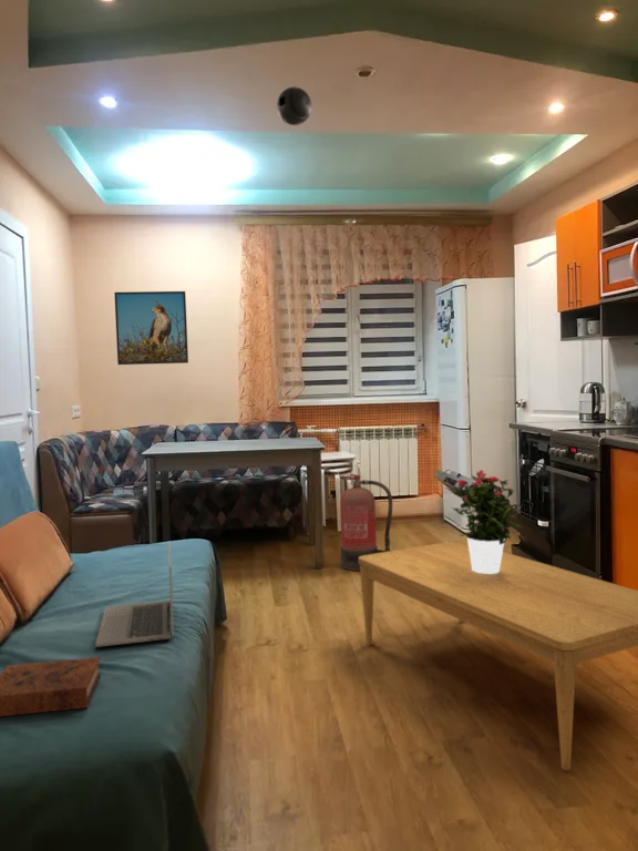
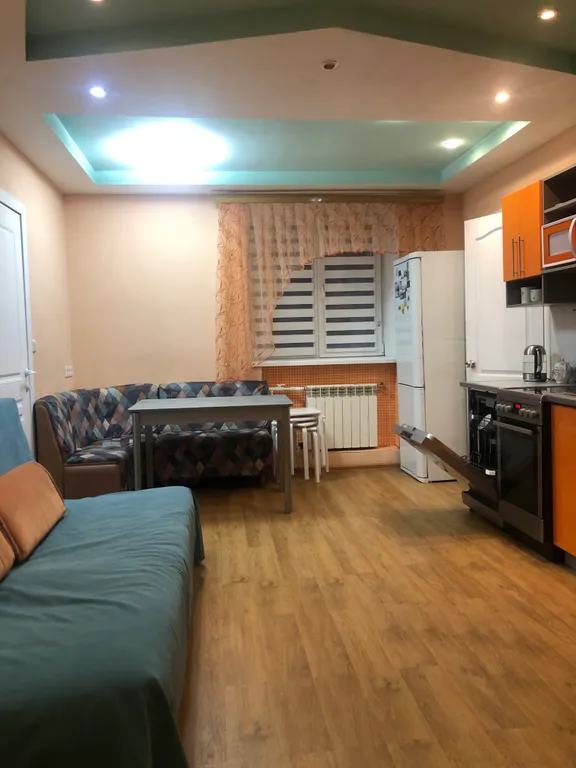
- coffee table (500, 628)
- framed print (152, 327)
- laptop (141, 603)
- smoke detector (294, 106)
- book (45, 685)
- fire extinguisher (366, 519)
- potted flower (484, 521)
